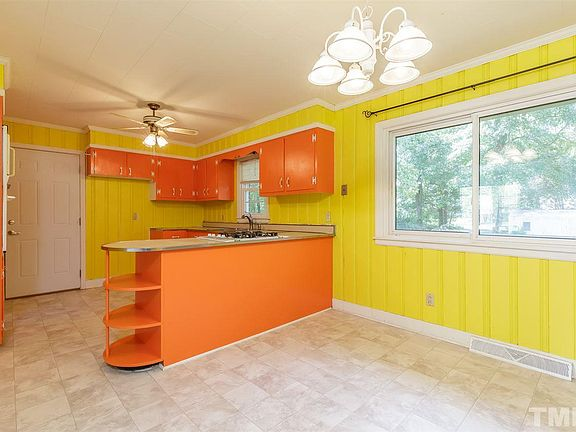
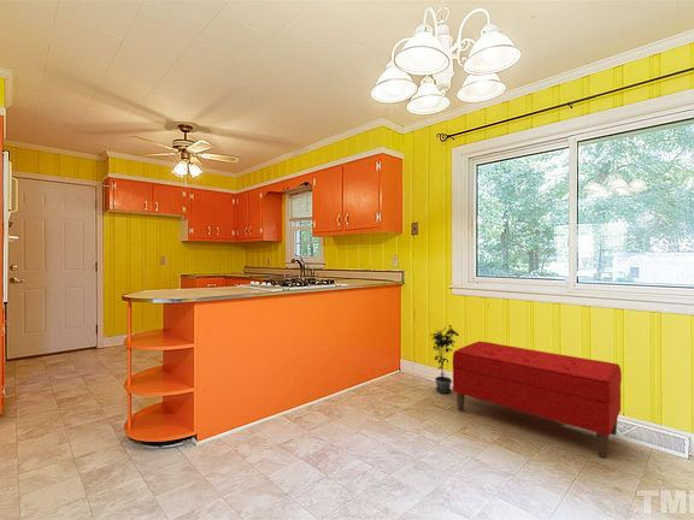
+ potted plant (443, 358)
+ bench (530, 389)
